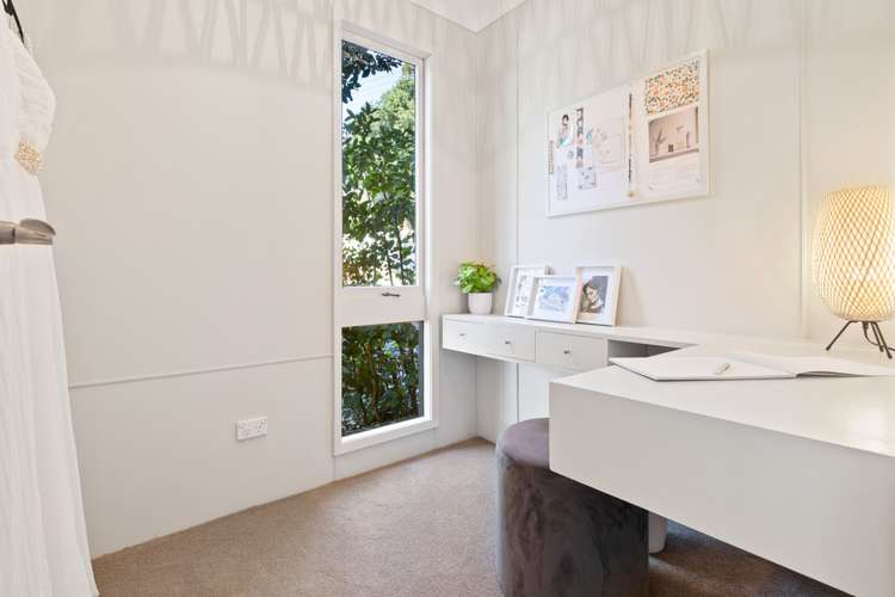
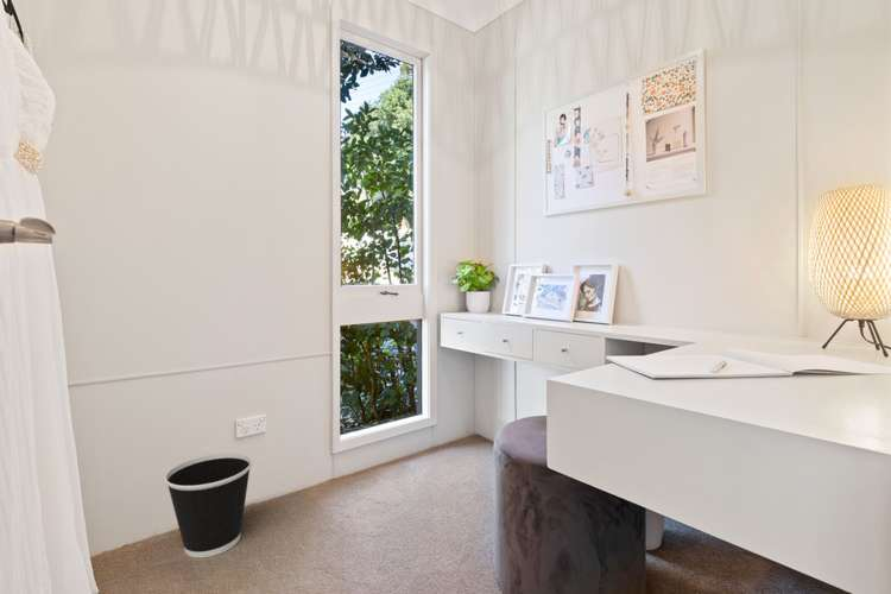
+ wastebasket (211, 505)
